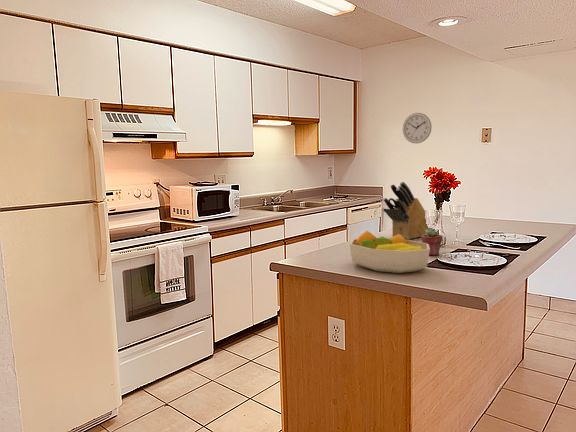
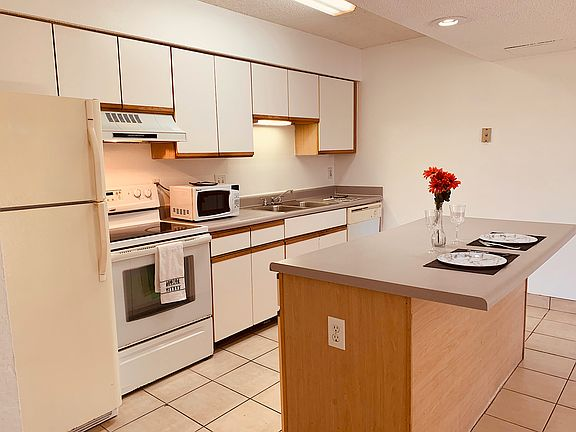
- fruit bowl (388, 250)
- wall clock (416, 128)
- knife block (409, 208)
- potted succulent (431, 241)
